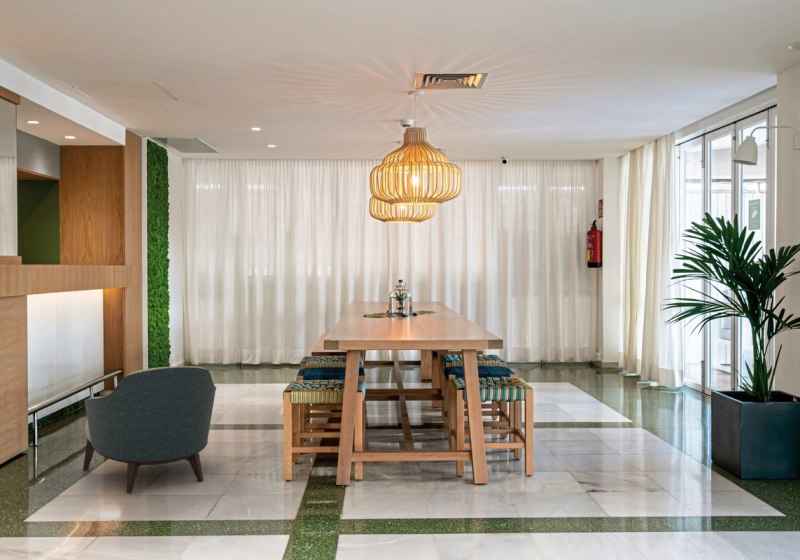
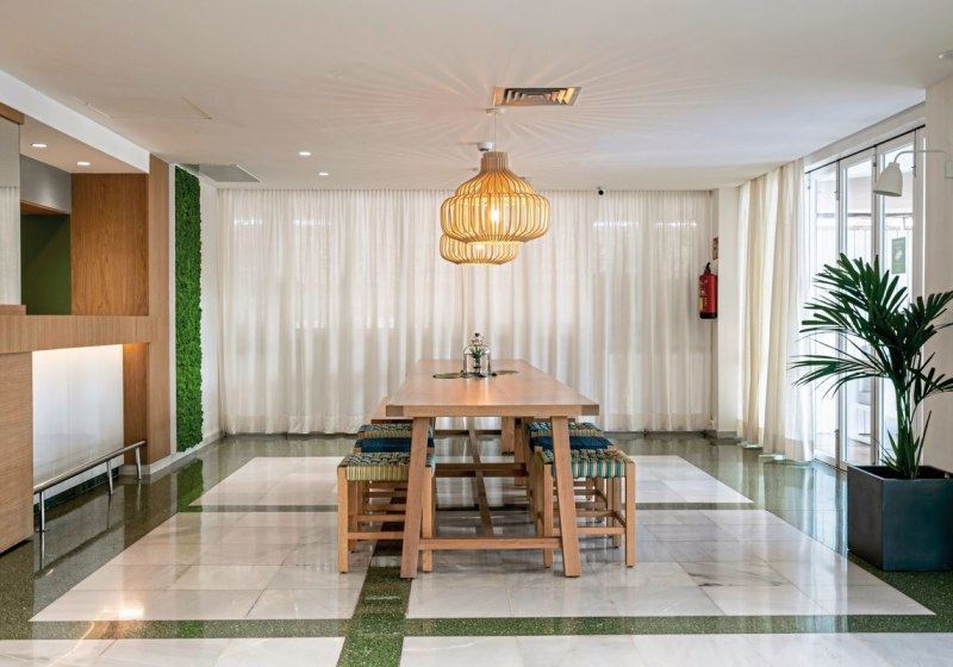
- armchair (153, 416)
